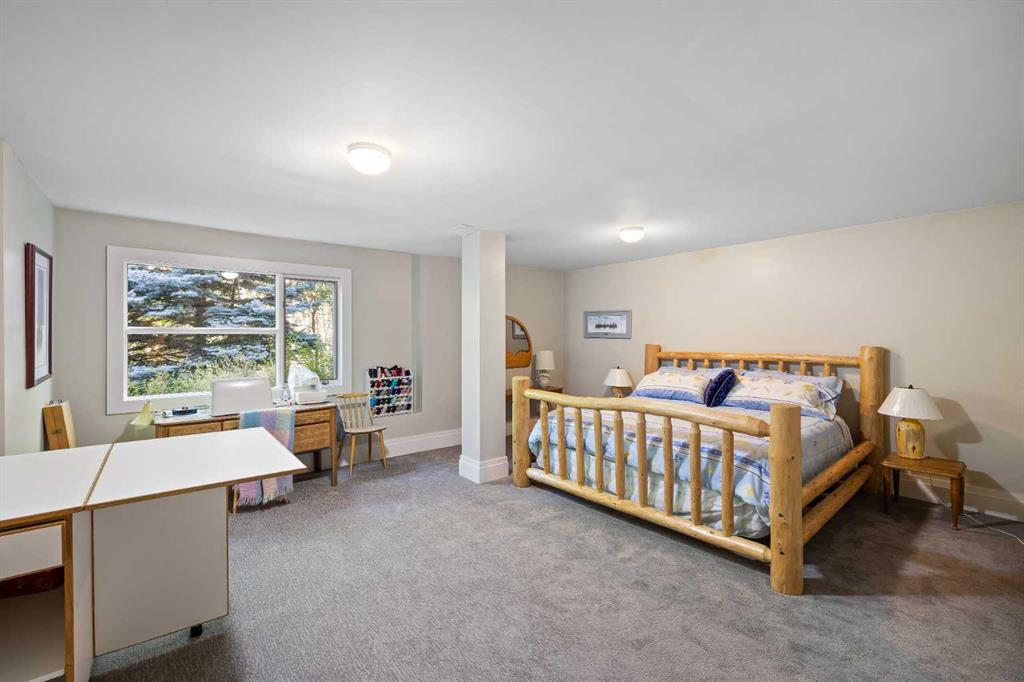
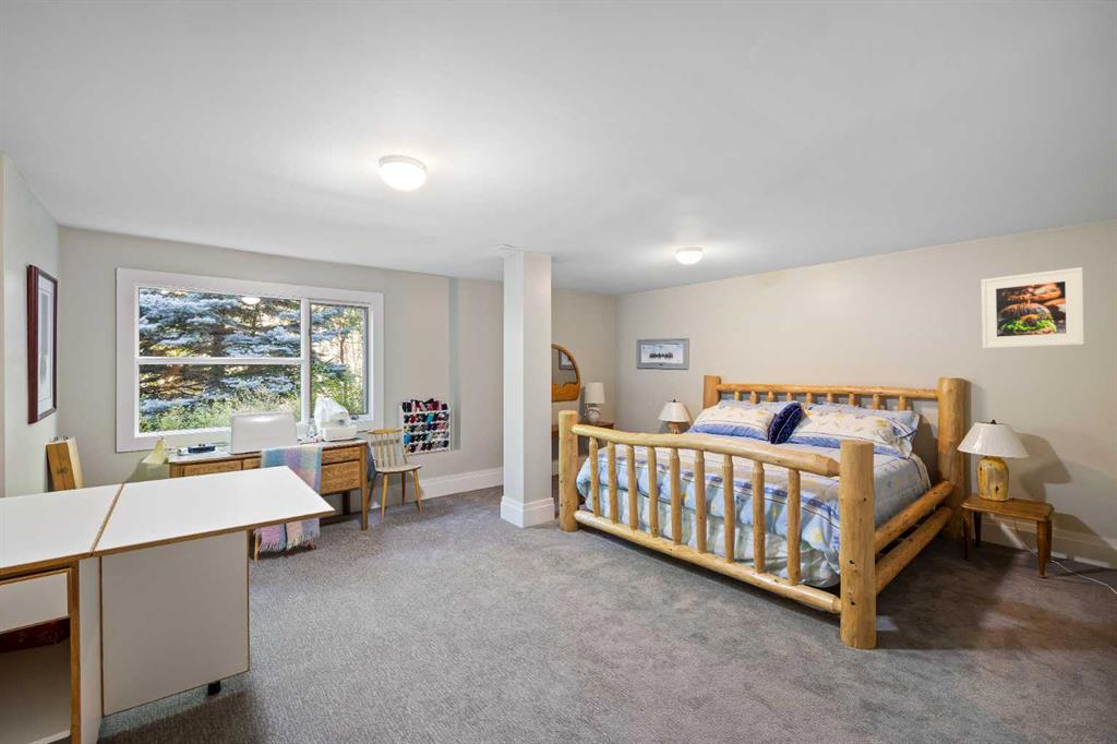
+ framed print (1030, 310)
